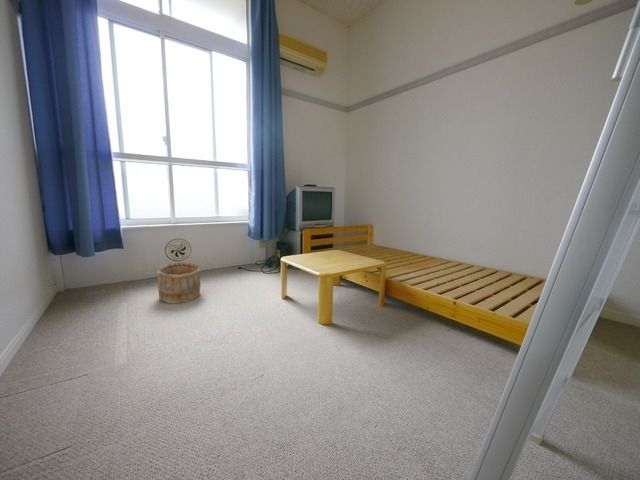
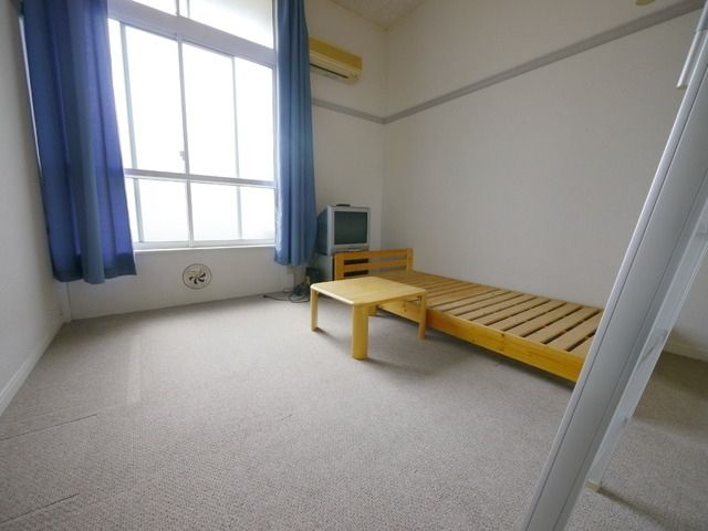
- wooden bucket (180, 282)
